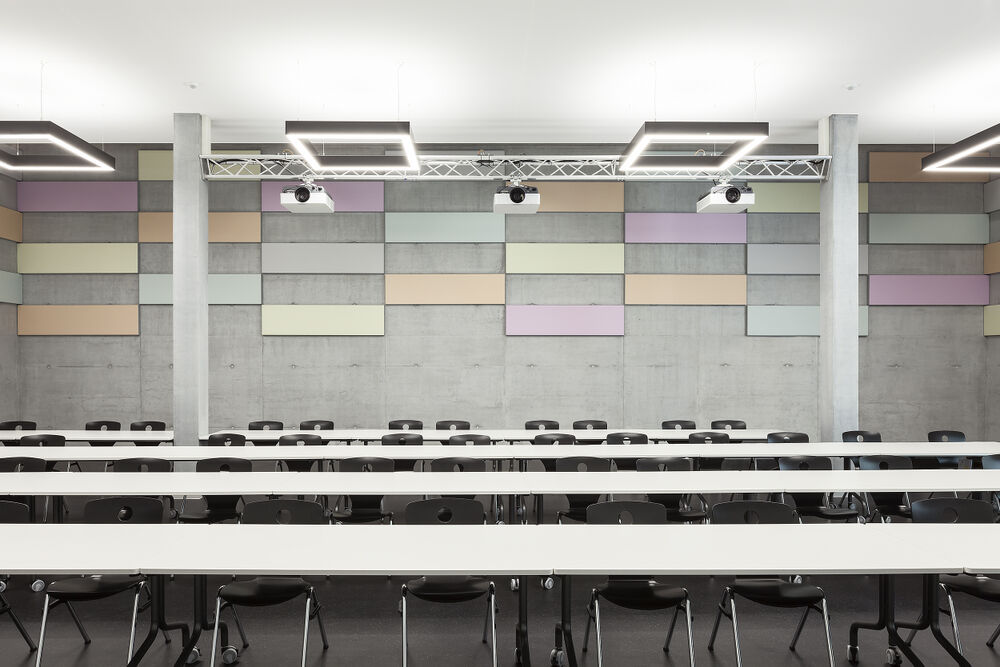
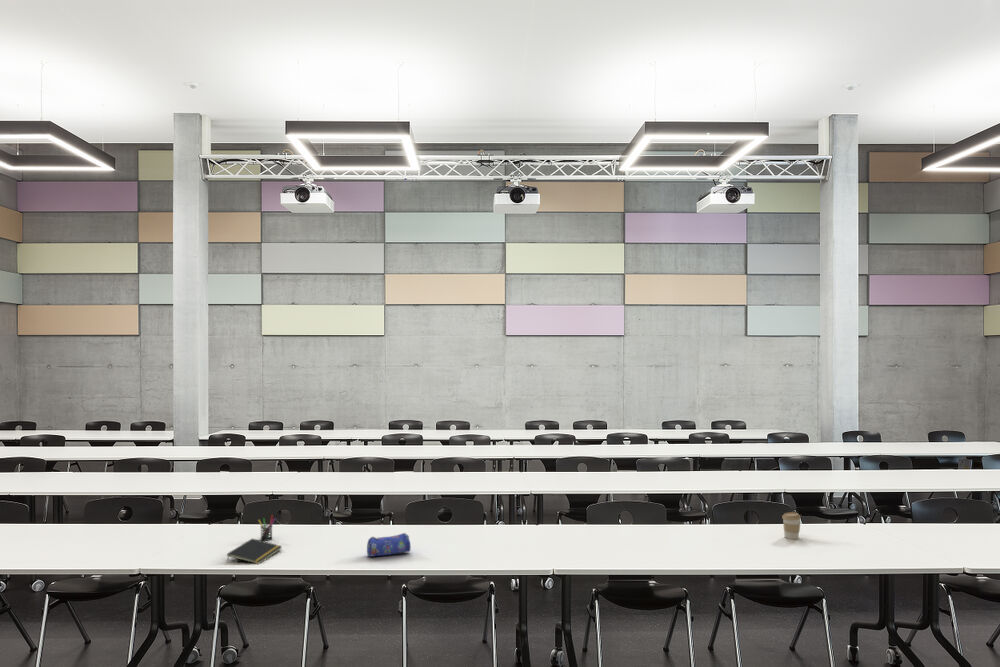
+ pen holder (266, 527)
+ notepad (255, 550)
+ coffee cup (791, 525)
+ pencil case (388, 544)
